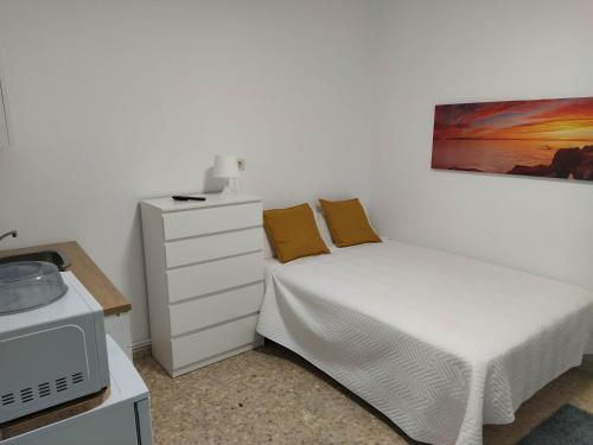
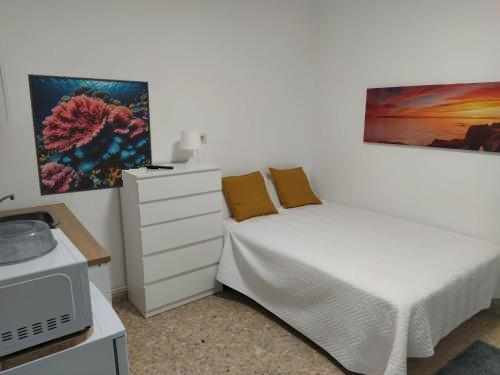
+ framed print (97, 135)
